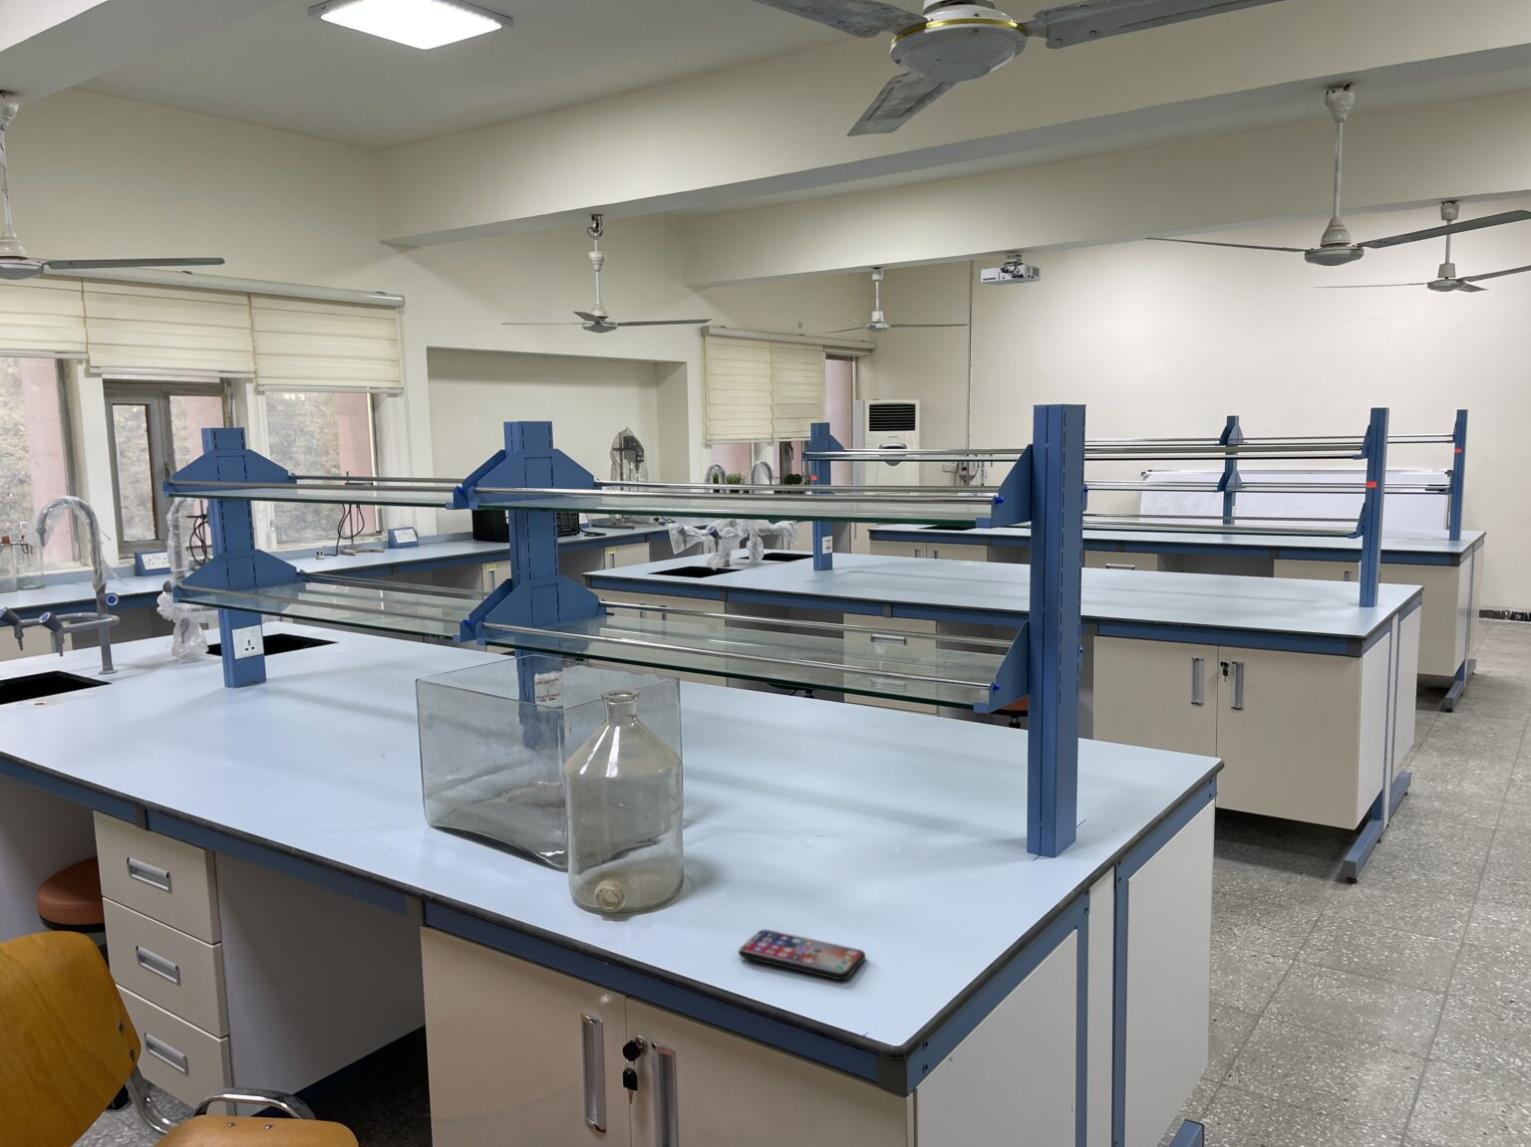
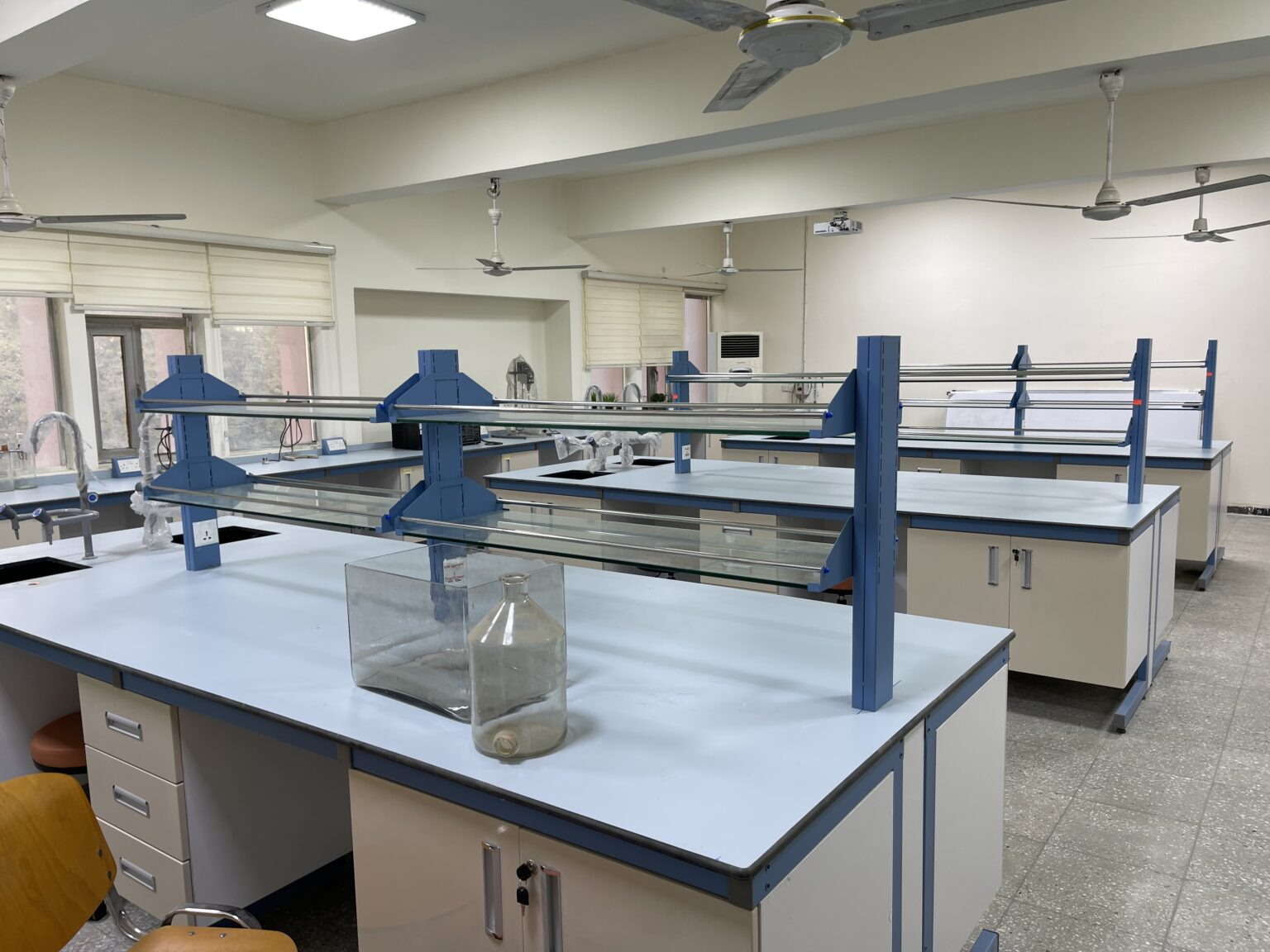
- smartphone (802, 953)
